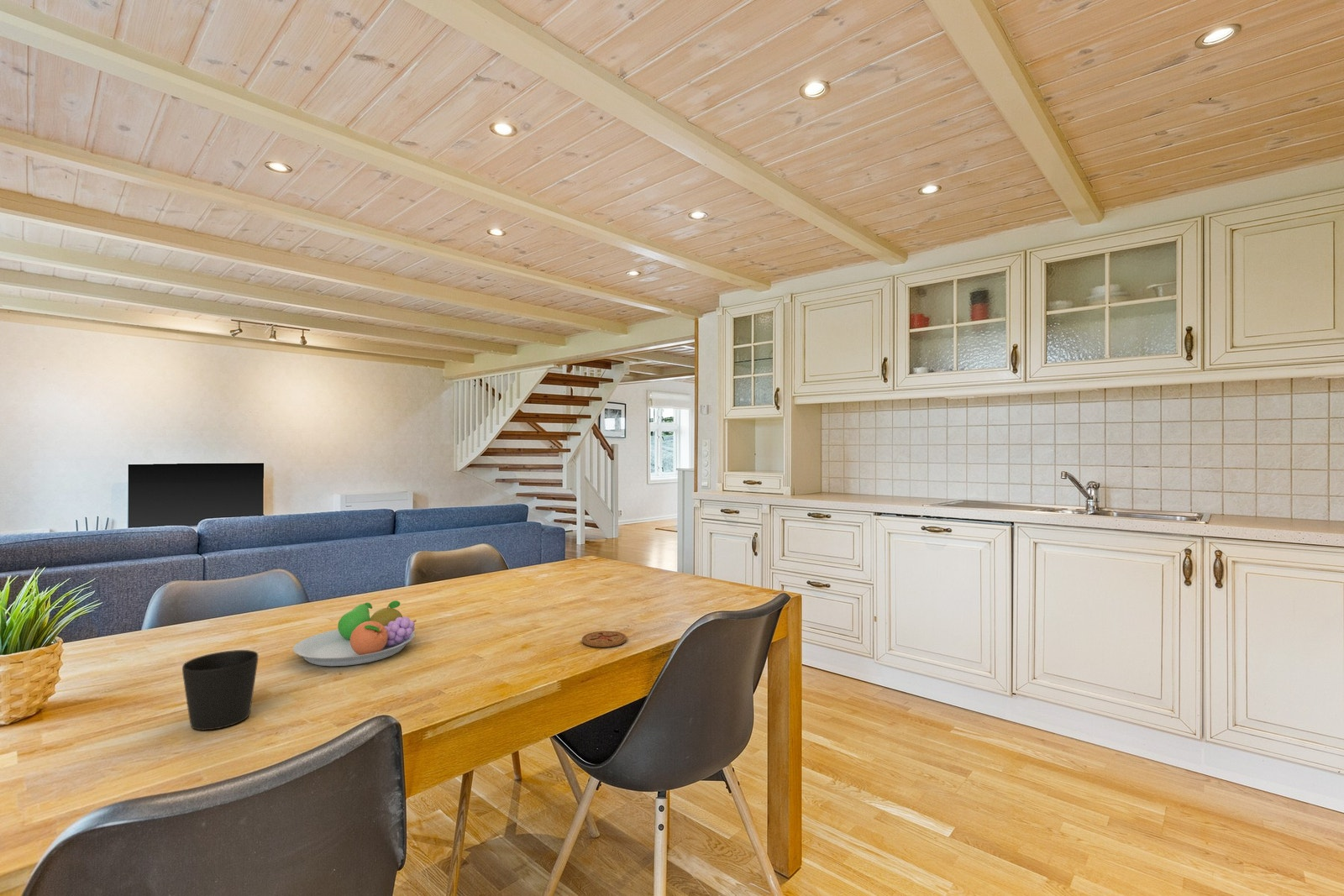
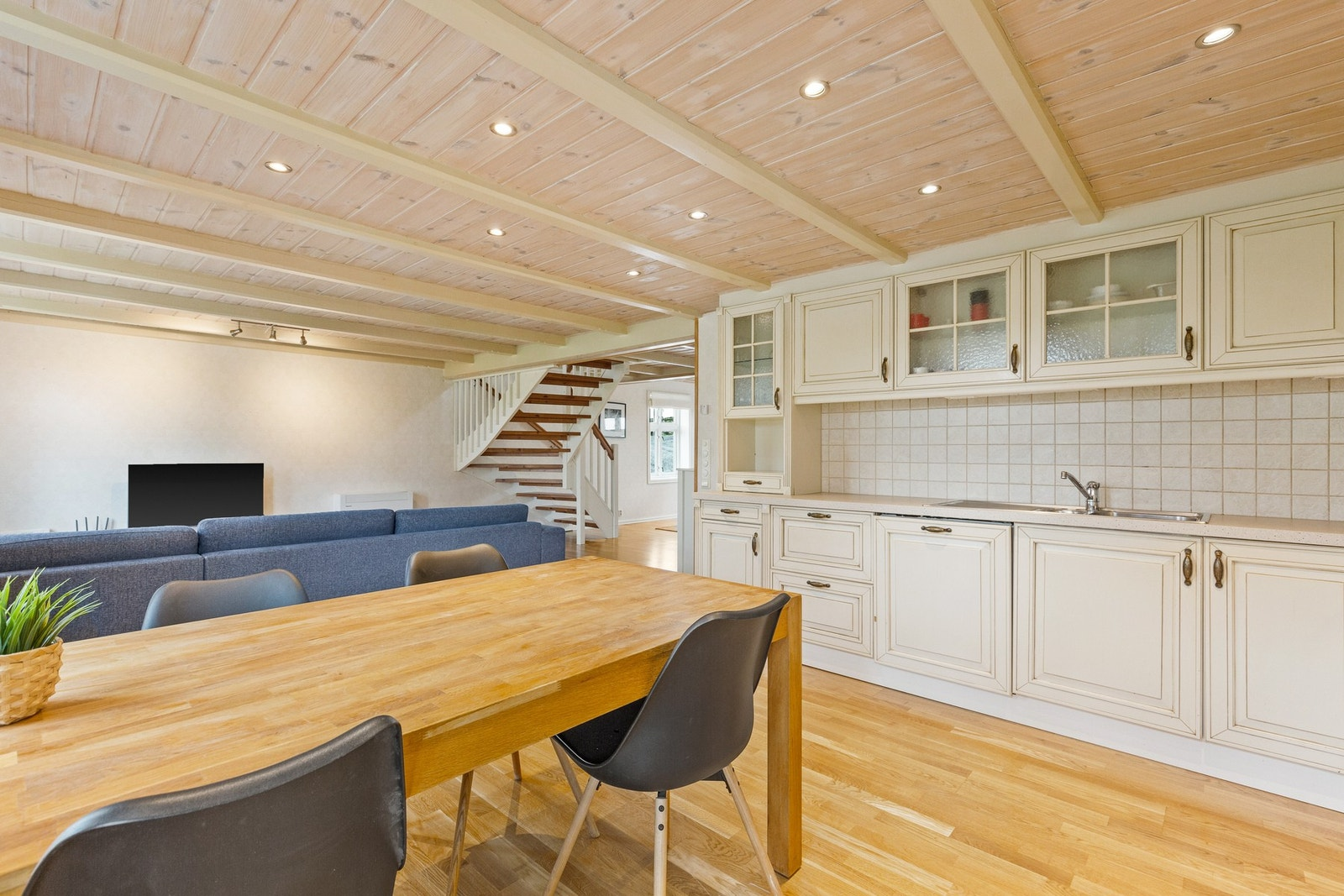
- fruit bowl (359, 628)
- cup (220, 687)
- coaster (604, 638)
